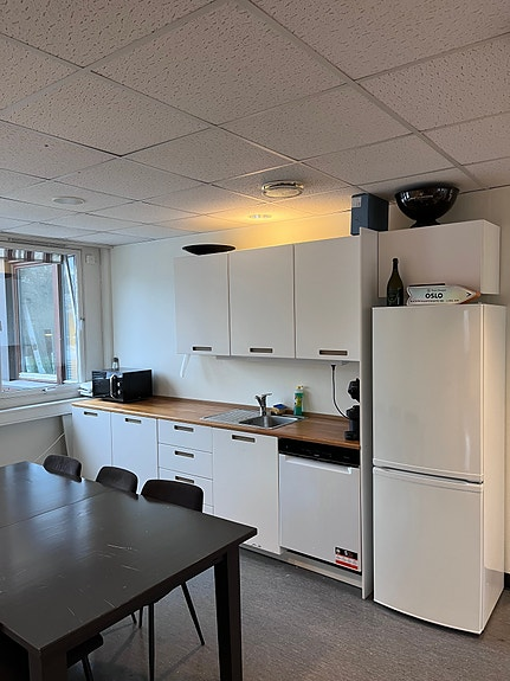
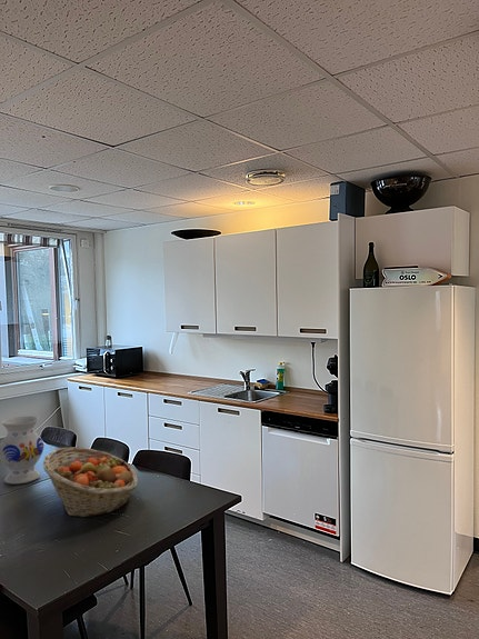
+ vase (21, 449)
+ fruit basket (91, 477)
